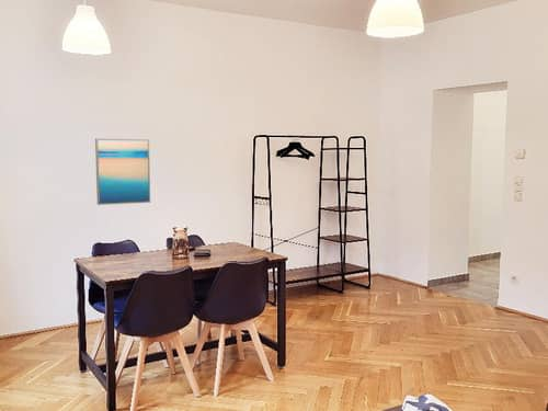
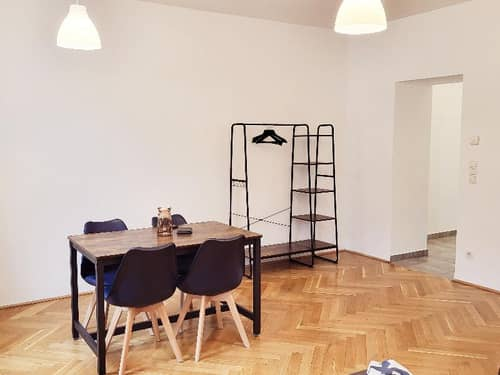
- wall art (123, 171)
